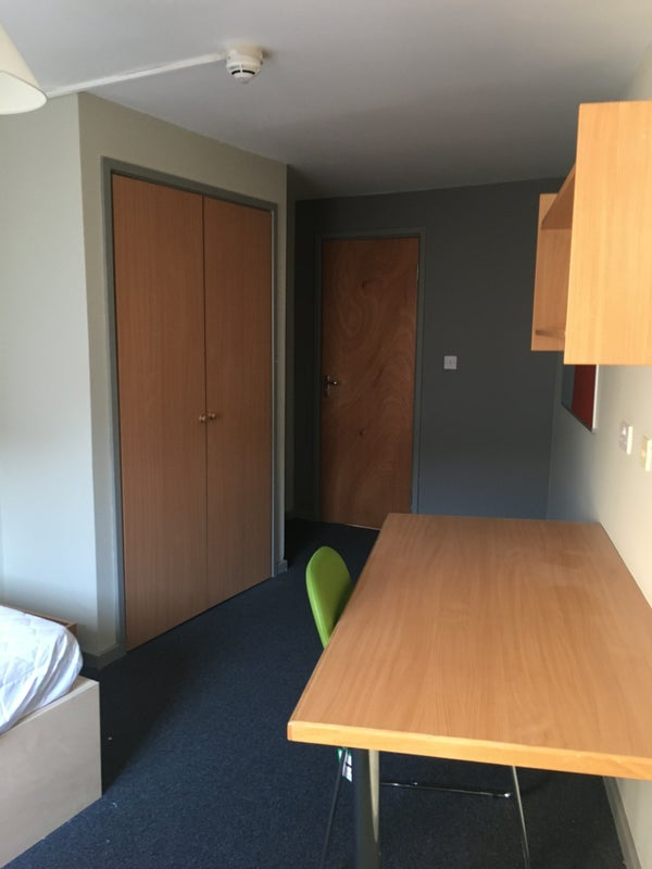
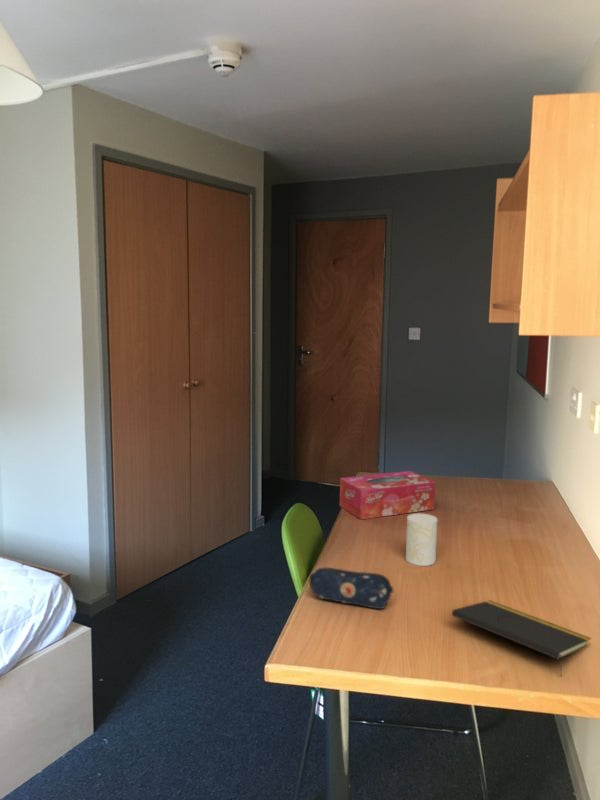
+ cup (421, 539)
+ pencil case (349, 587)
+ tissue box (387, 493)
+ notepad (520, 626)
